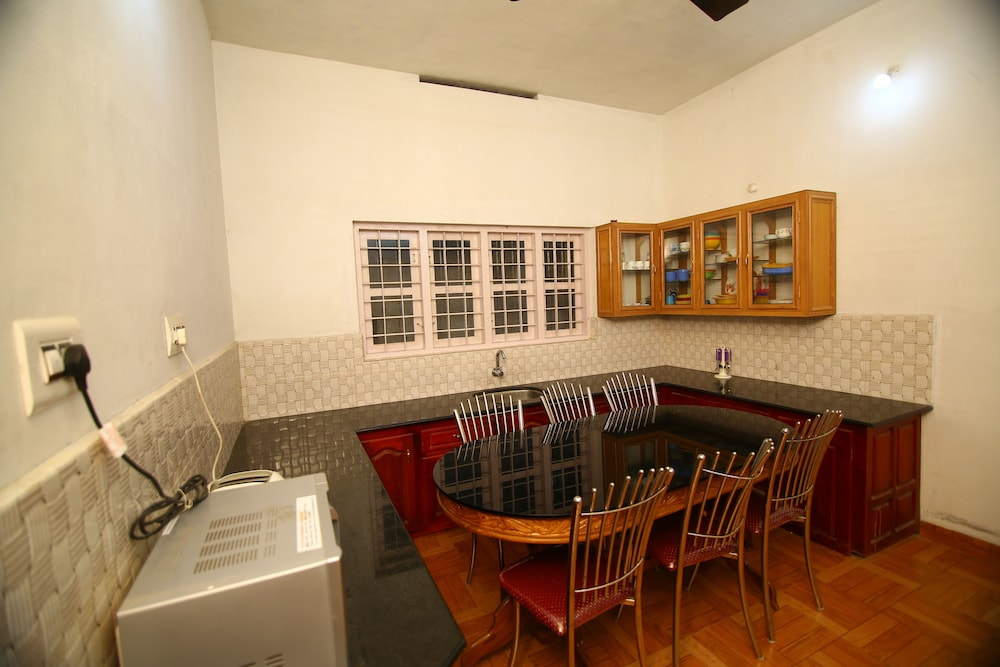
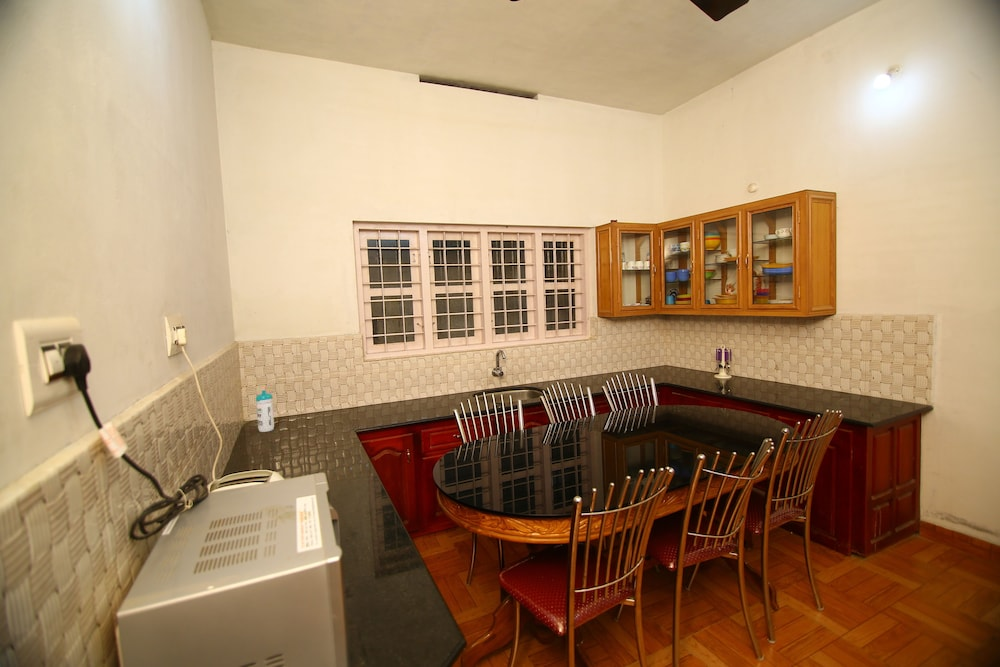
+ water bottle (265, 410)
